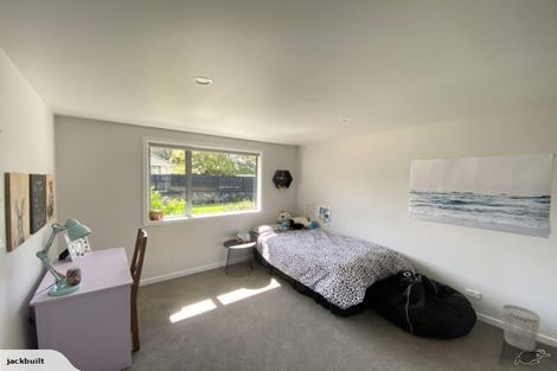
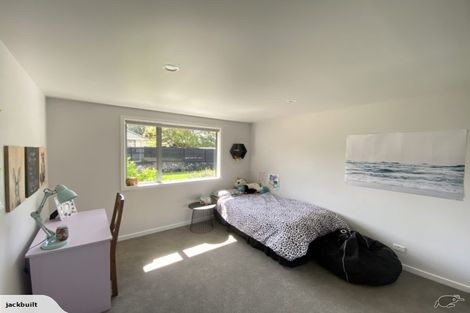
- wastebasket (519, 327)
